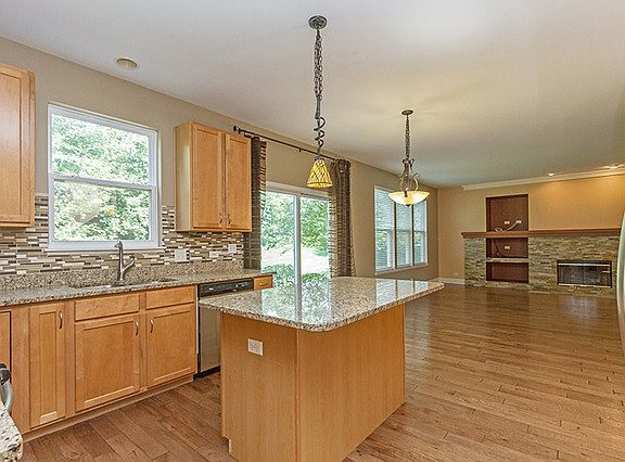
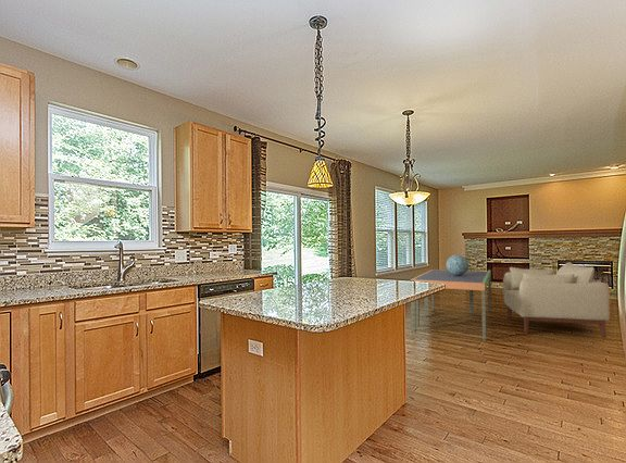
+ chair (549, 295)
+ dining table (454, 288)
+ decorative globe (456, 264)
